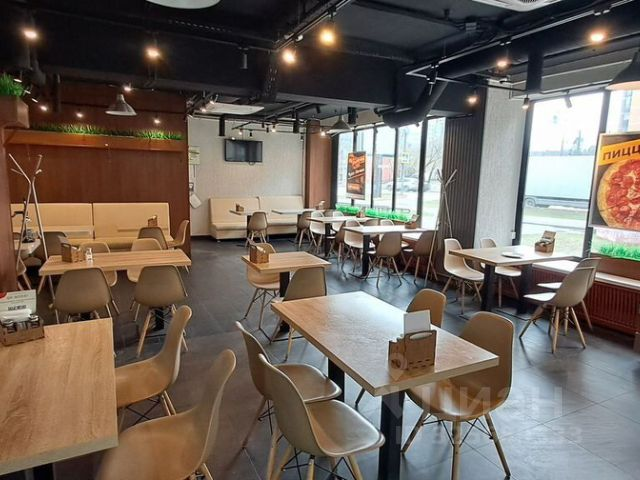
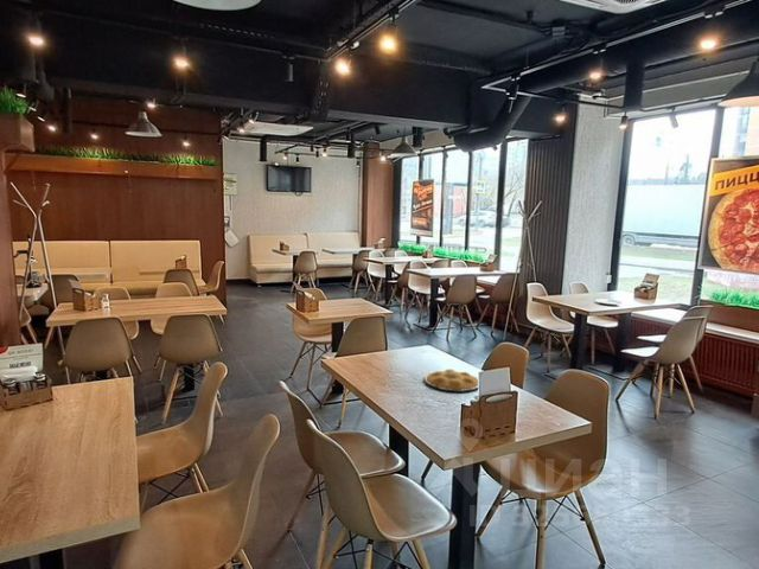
+ plate (452, 377)
